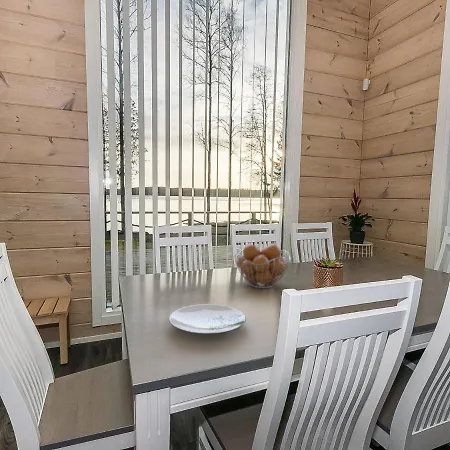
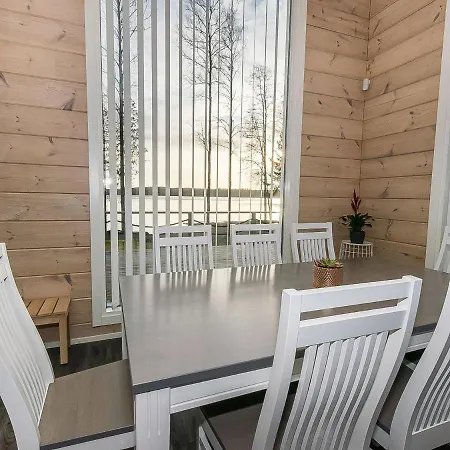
- plate (207, 321)
- fruit basket (262, 264)
